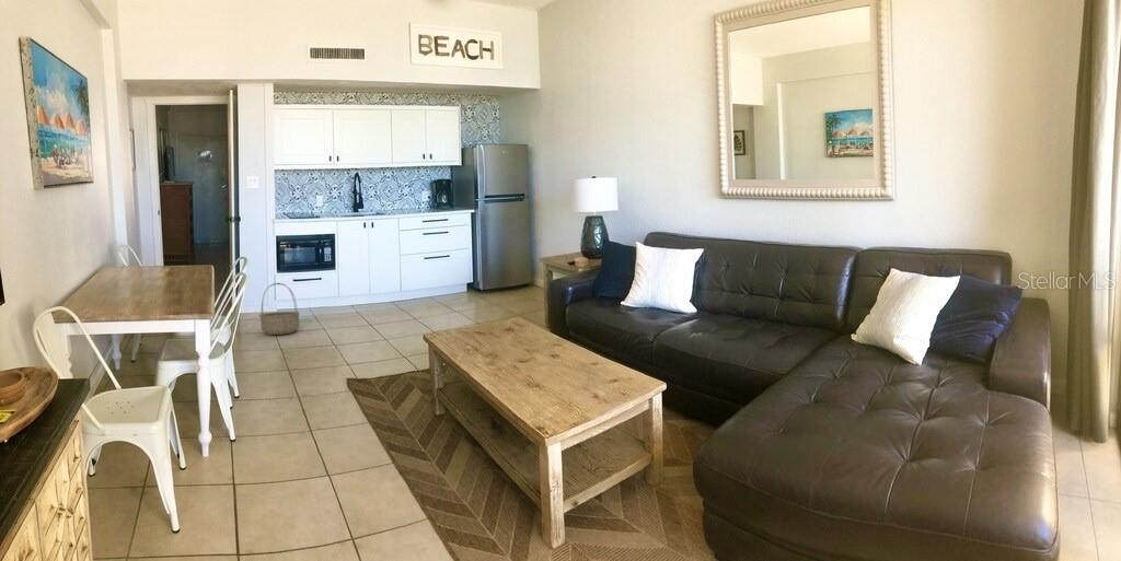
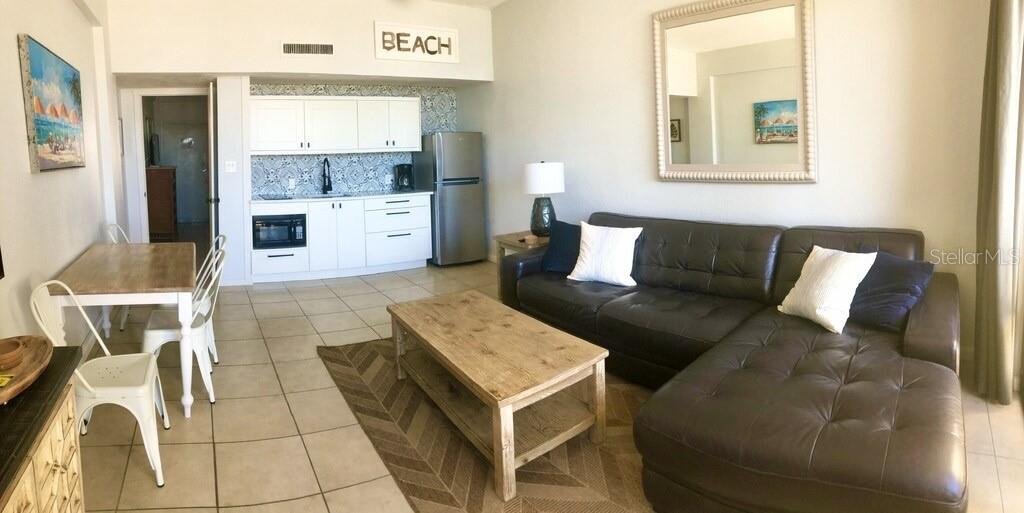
- basket (279, 312)
